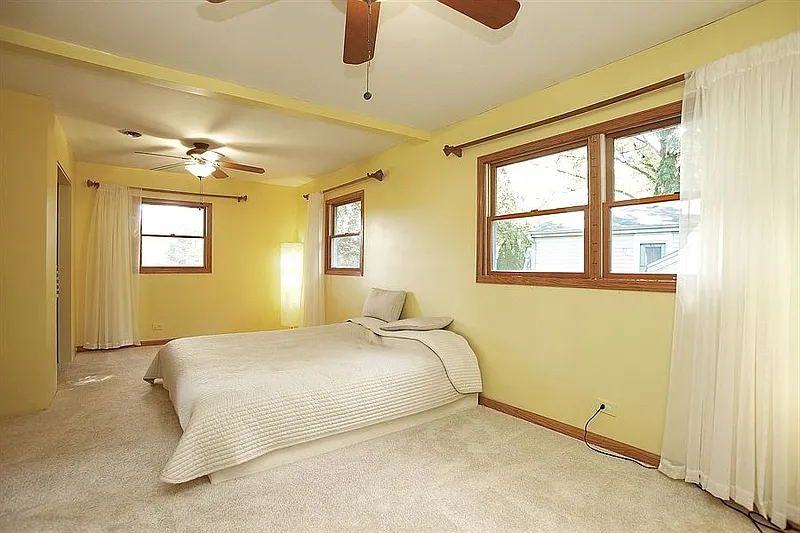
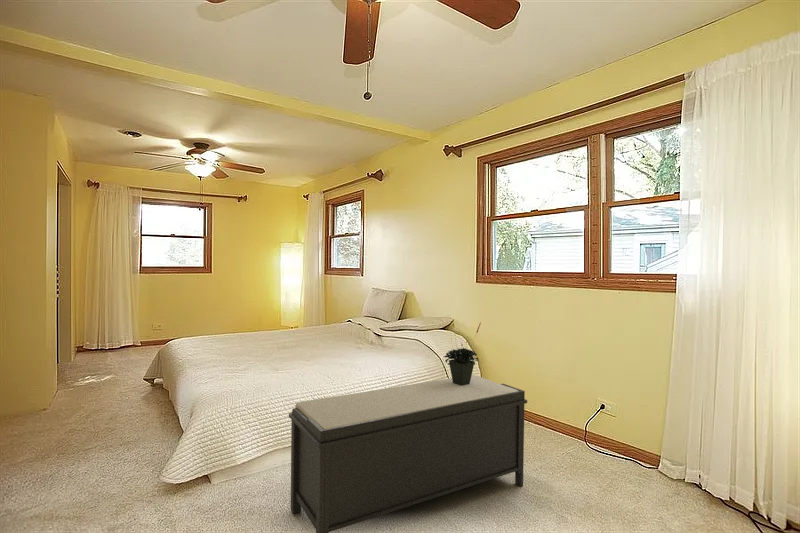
+ potted plant (462, 351)
+ bench (414, 446)
